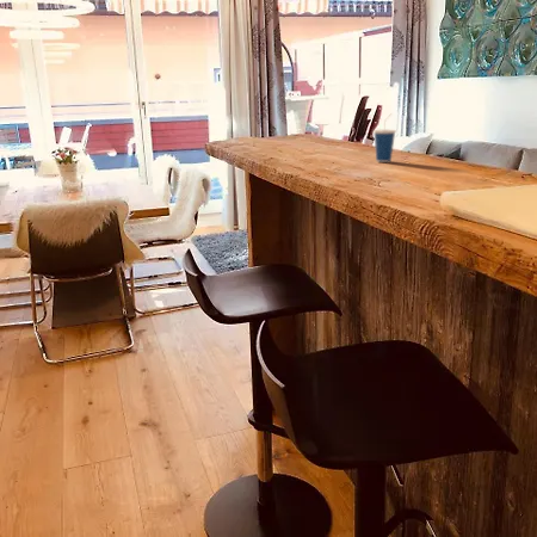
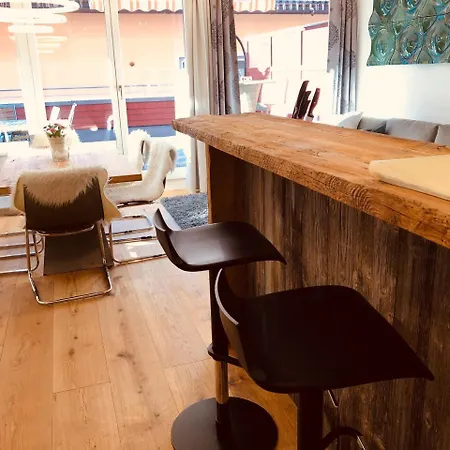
- cup (384, 137)
